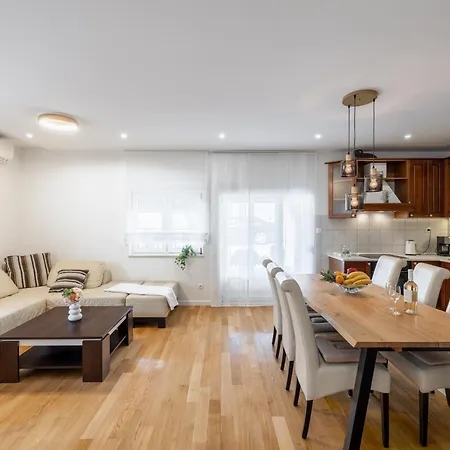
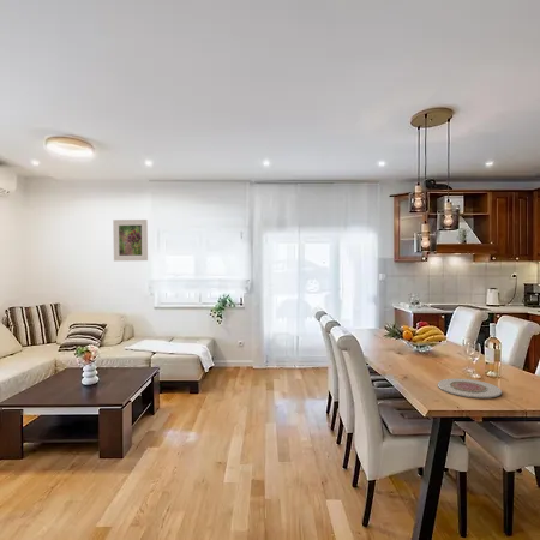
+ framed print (130, 240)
+ plate (468, 386)
